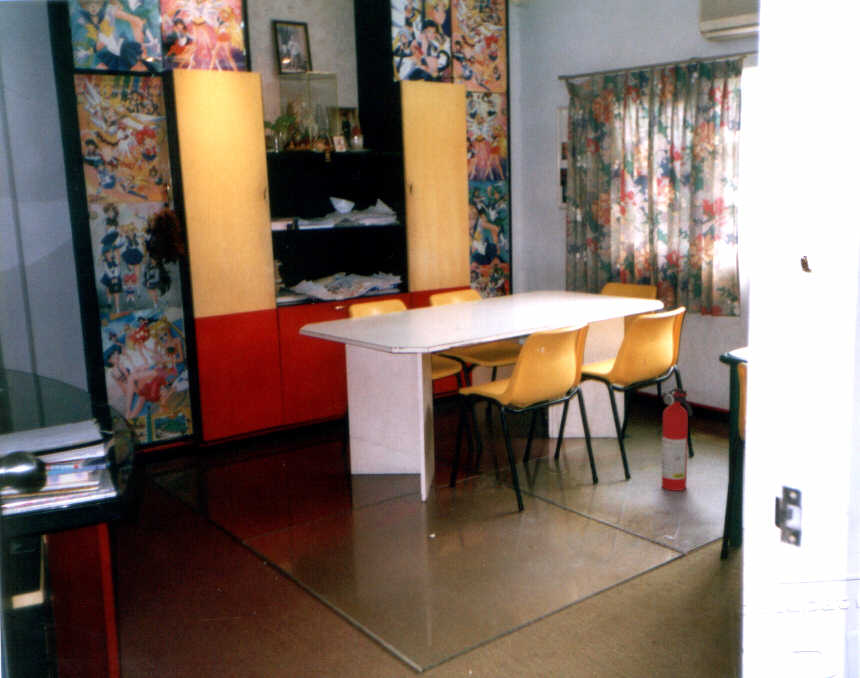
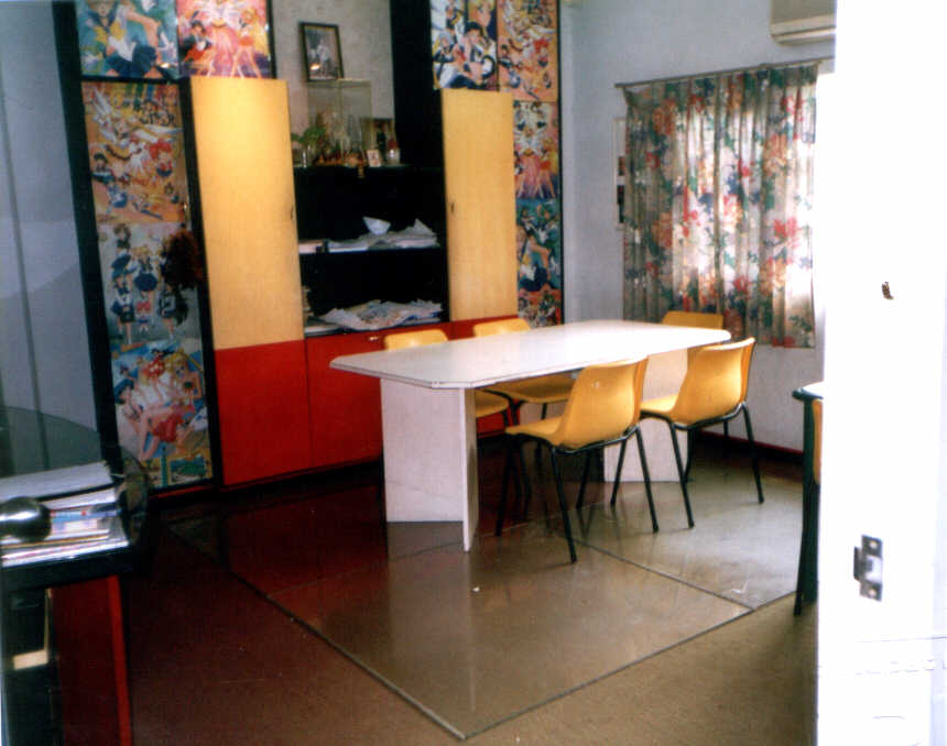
- fire extinguisher (676, 438)
